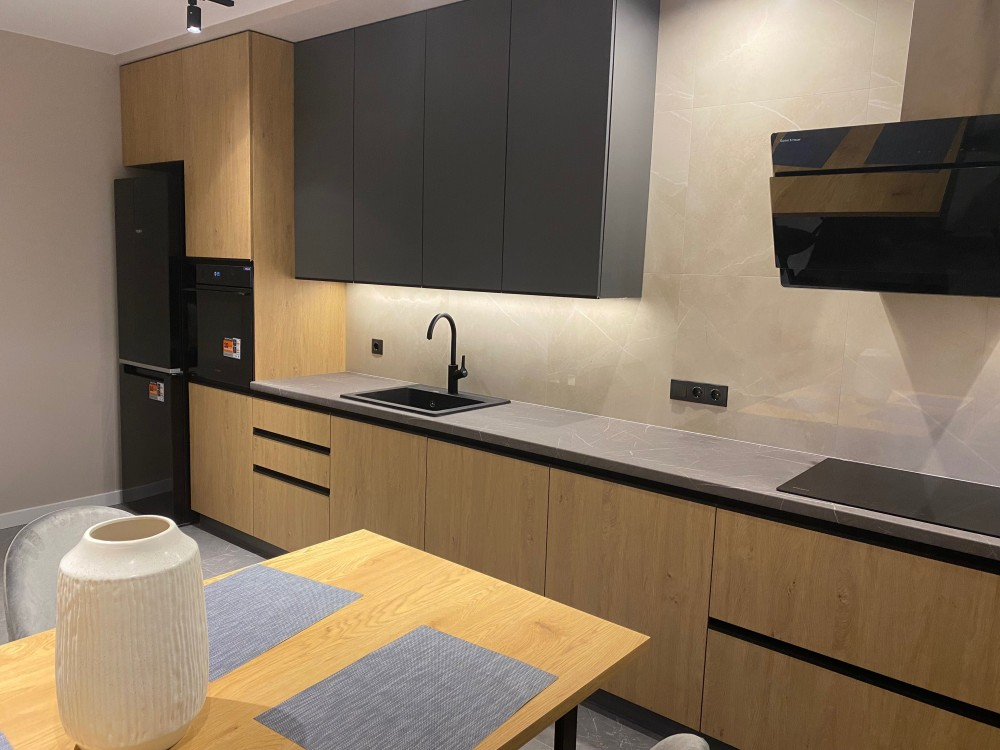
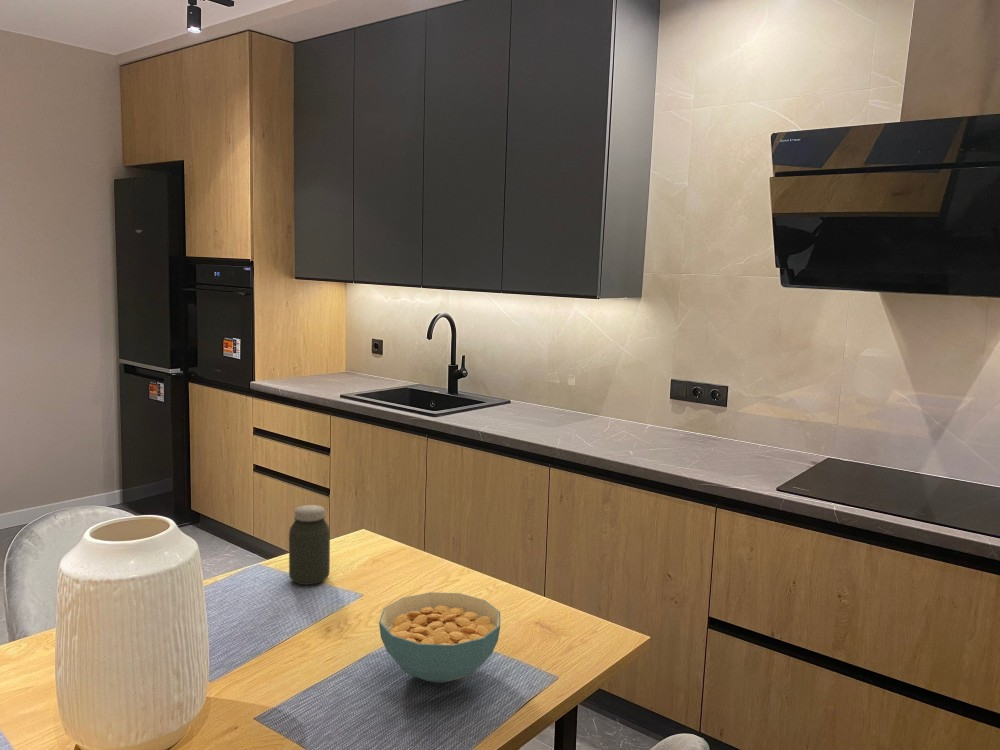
+ cereal bowl (440, 645)
+ jar (309, 544)
